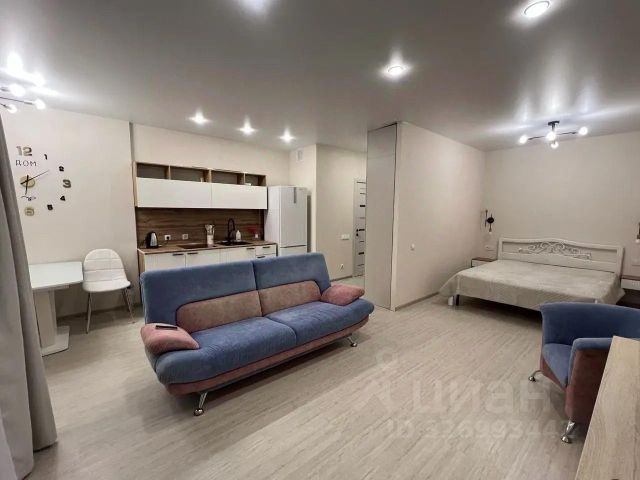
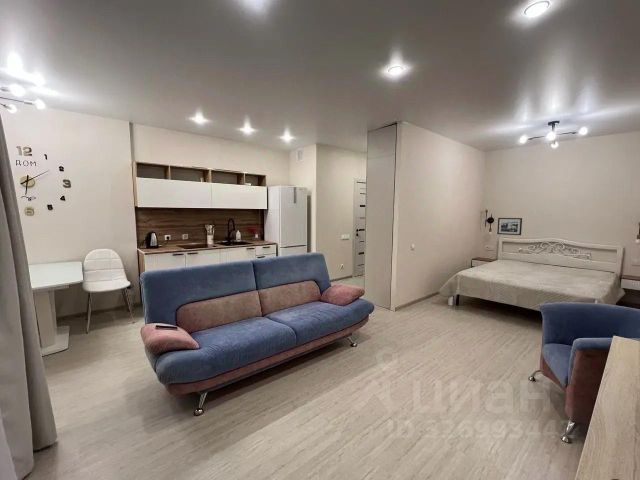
+ picture frame (509, 226)
